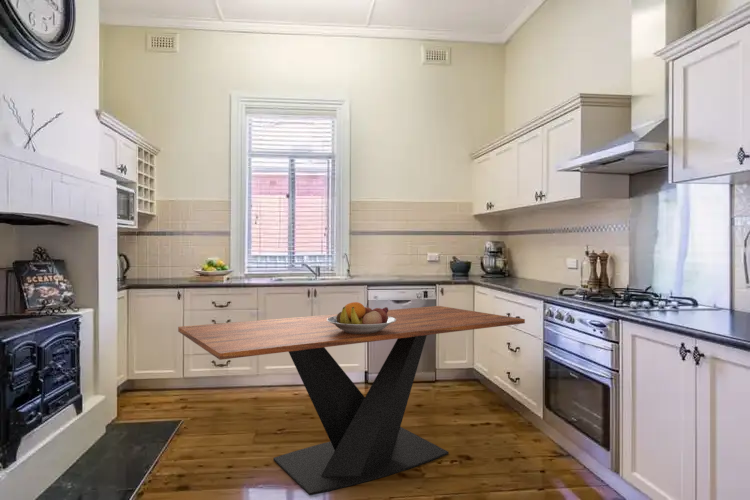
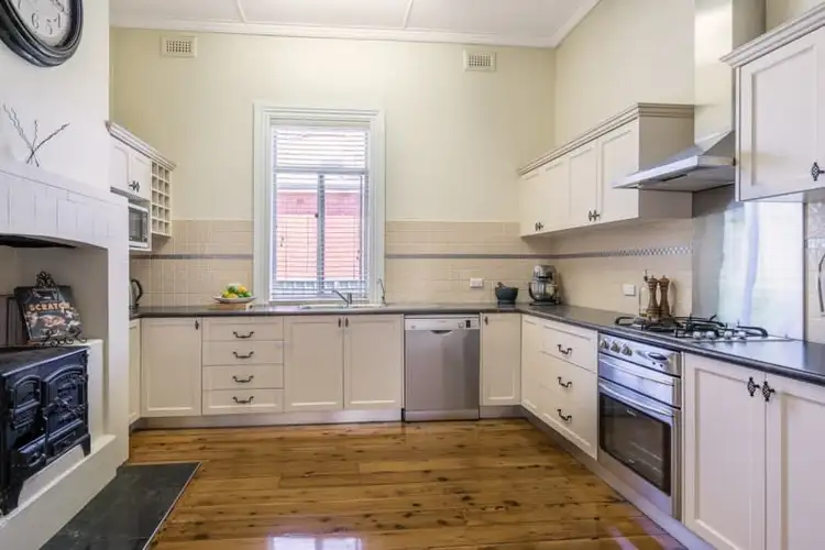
- fruit bowl (361, 315)
- dining table (359, 391)
